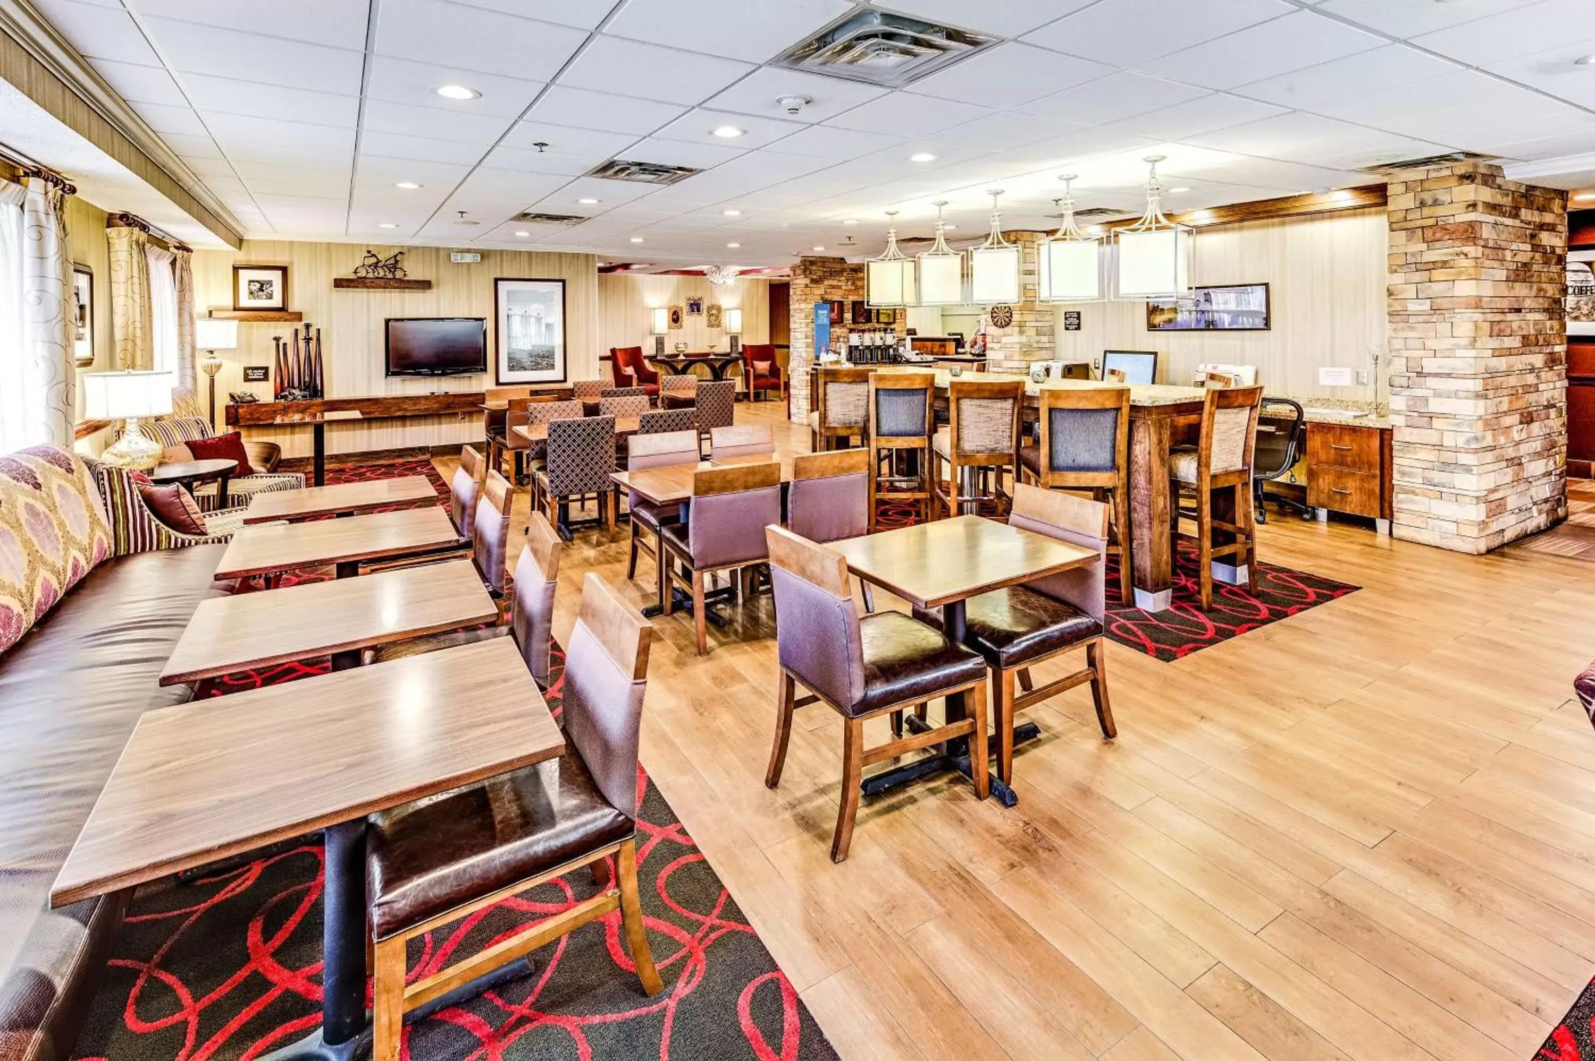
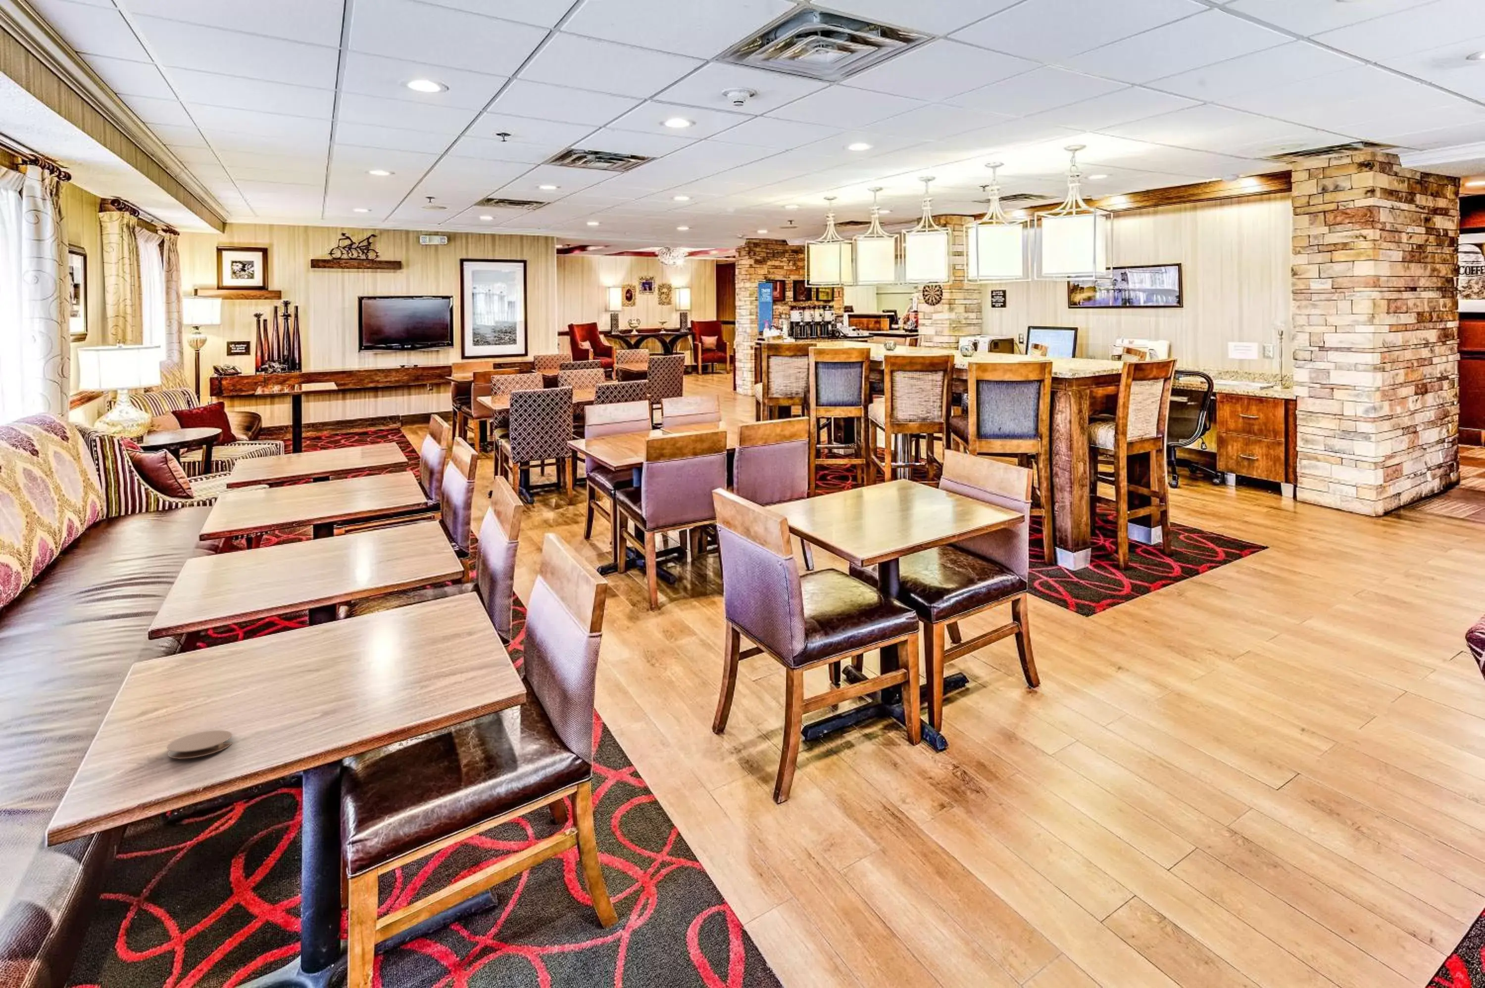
+ coaster (200, 743)
